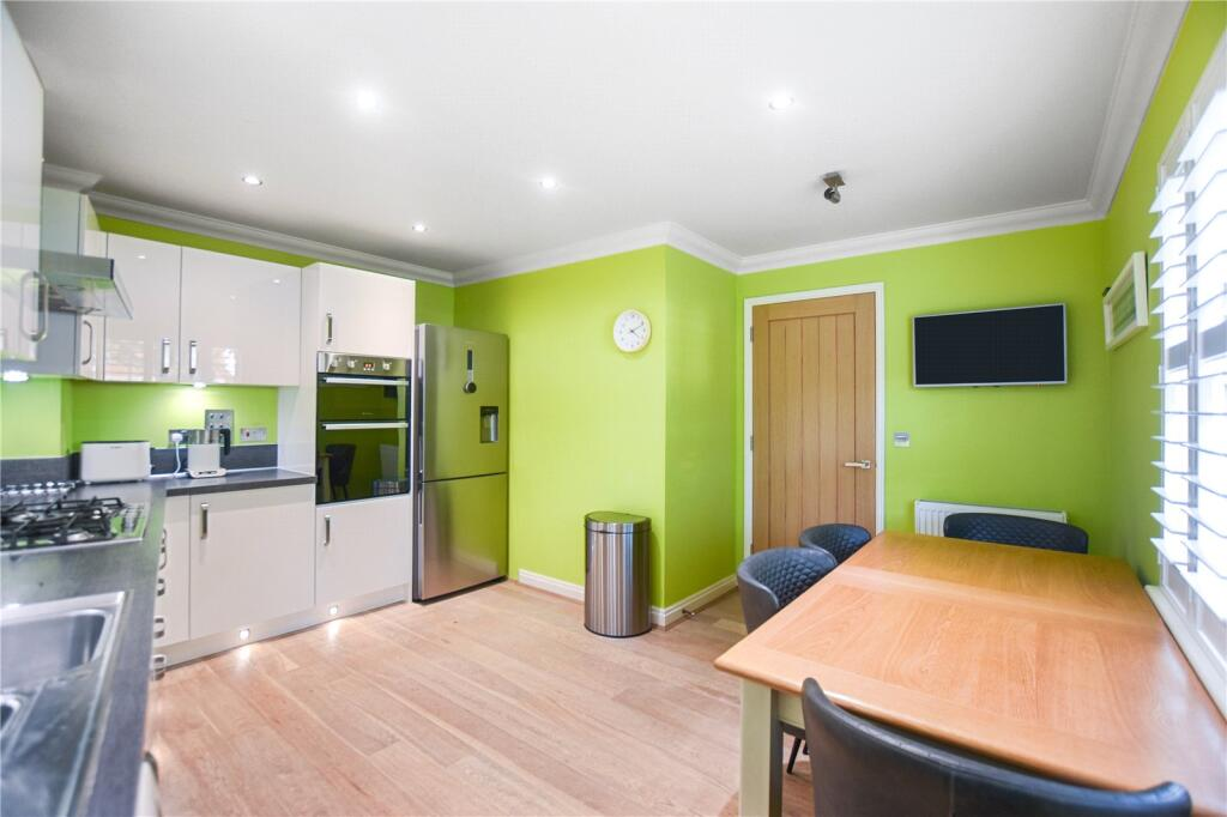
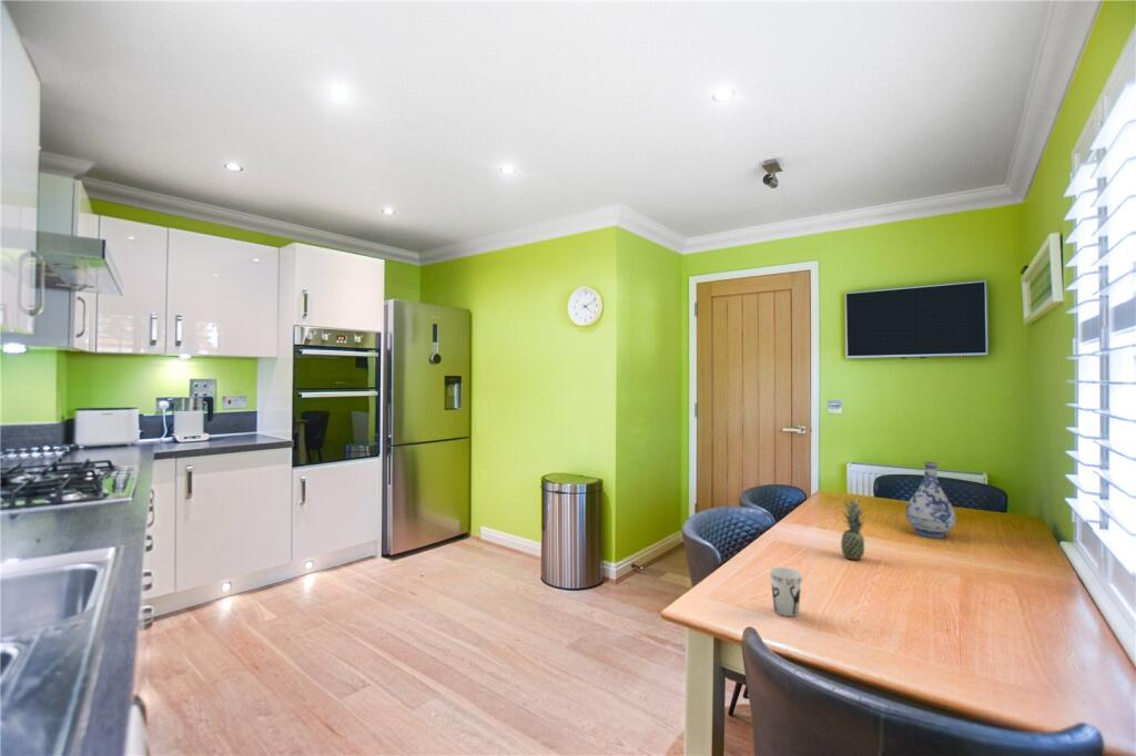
+ vase (930, 498)
+ cup (785, 592)
+ fruit (853, 527)
